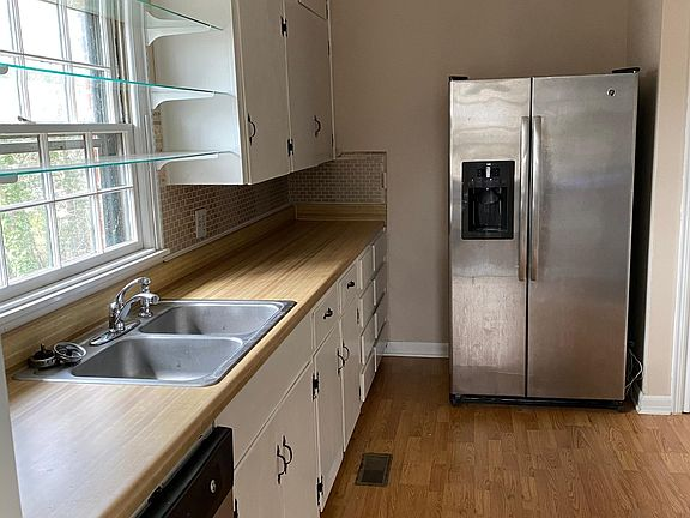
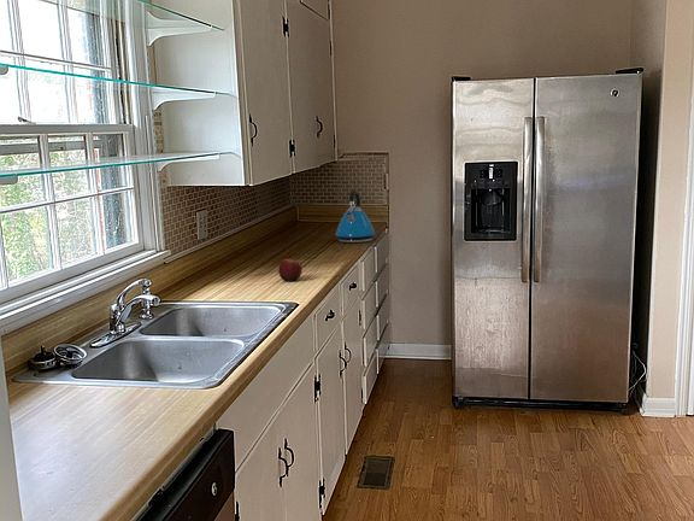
+ apple (290, 269)
+ kettle (354, 215)
